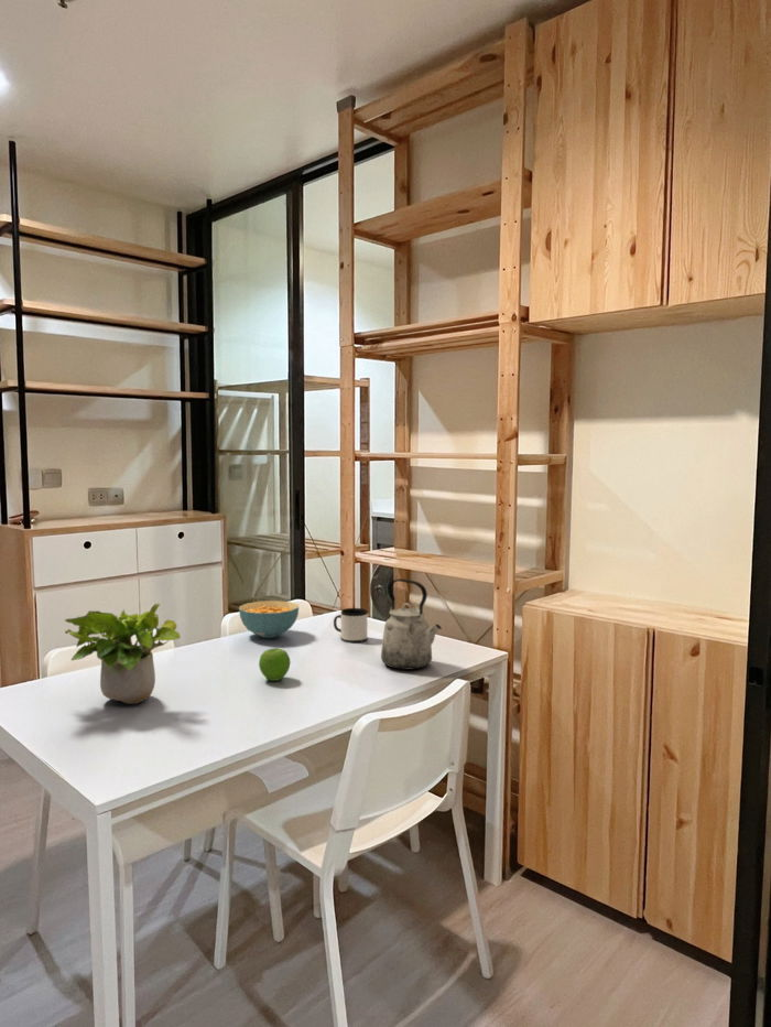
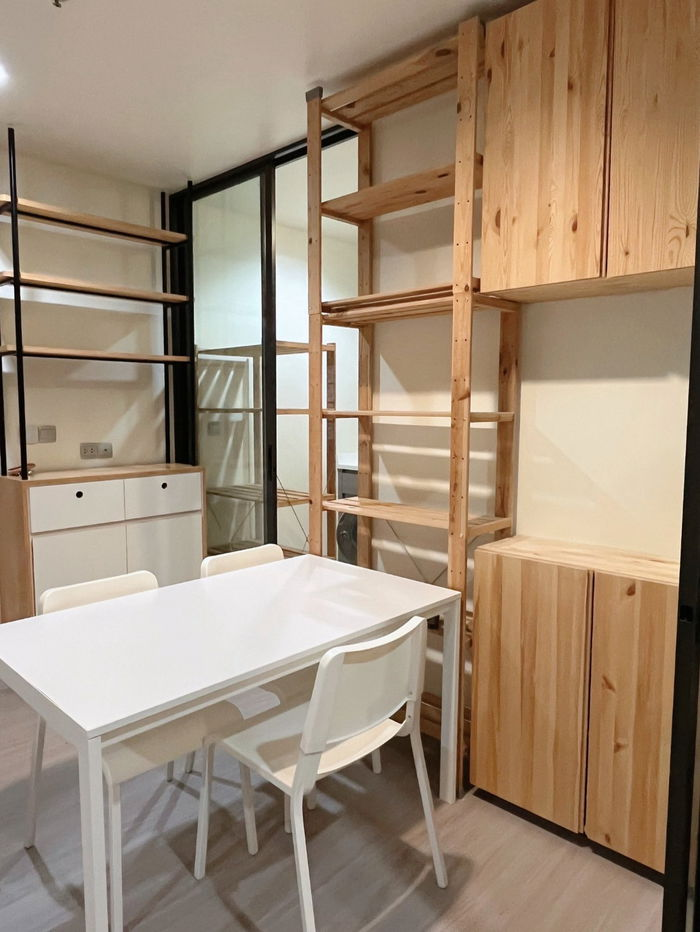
- potted plant (120, 651)
- cereal bowl (269, 620)
- kettle (413, 624)
- mug (349, 624)
- fruit (274, 664)
